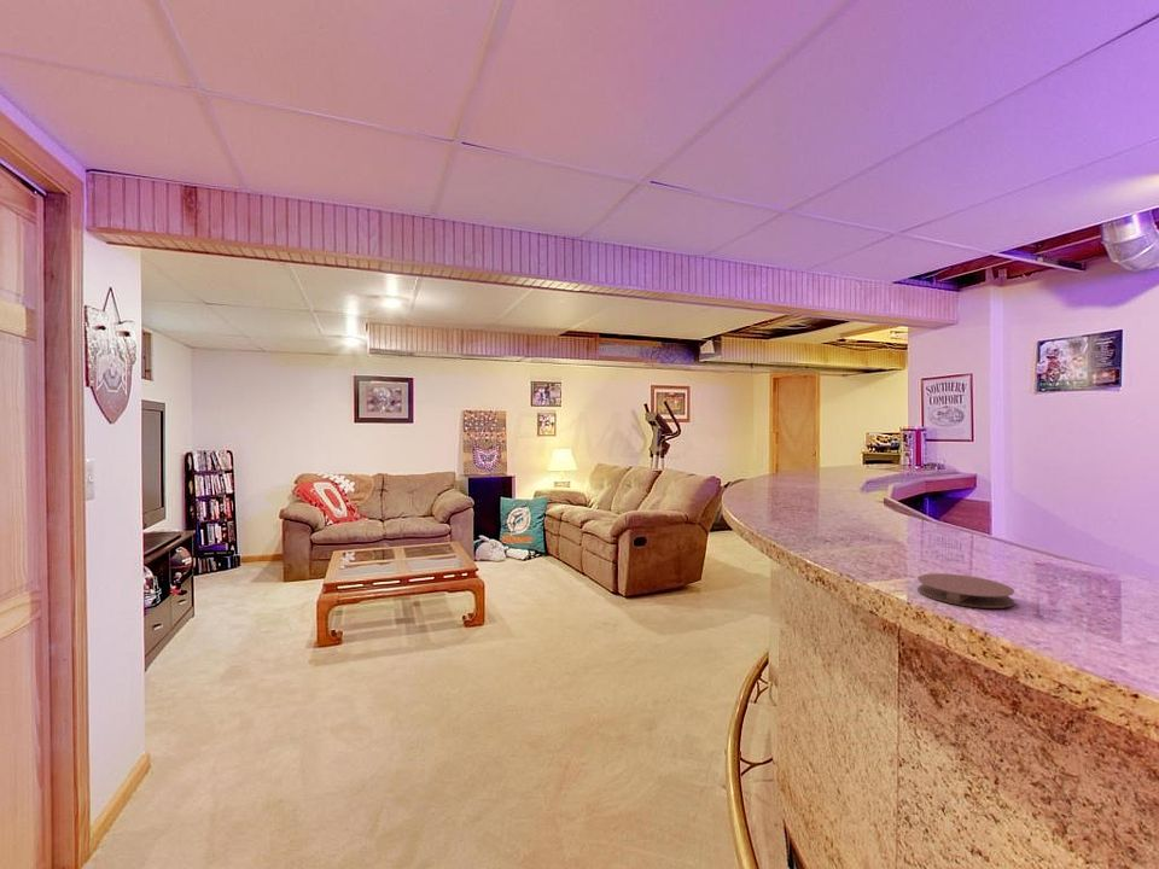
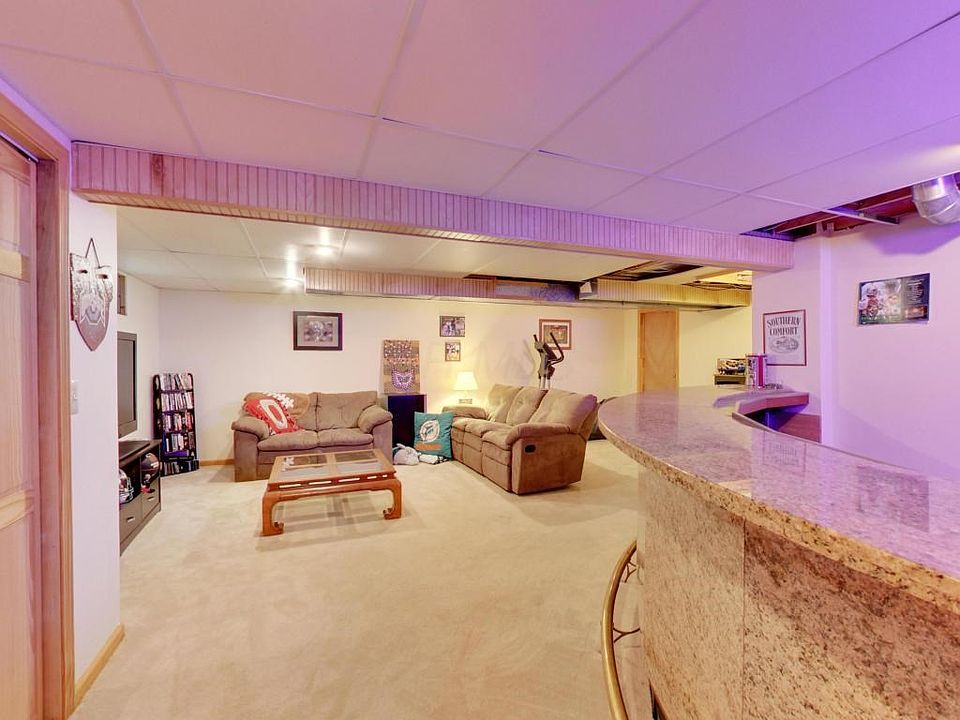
- coaster (963, 589)
